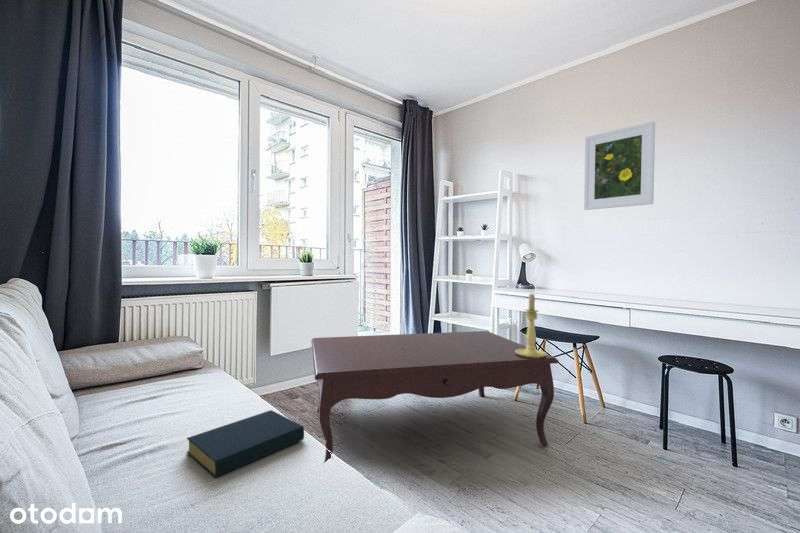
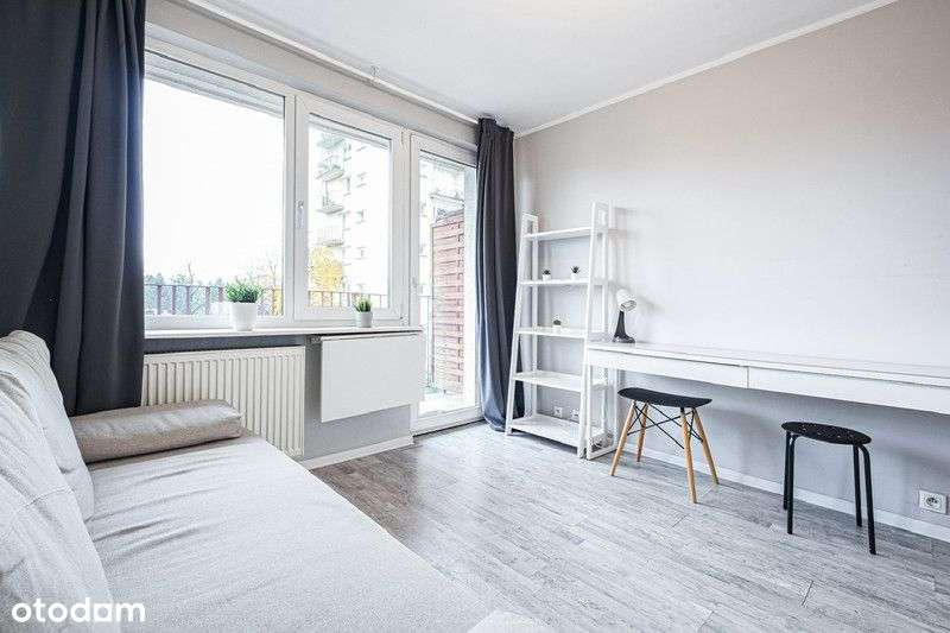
- hardback book (247, 439)
- coffee table (421, 386)
- candle holder (531, 323)
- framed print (617, 168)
